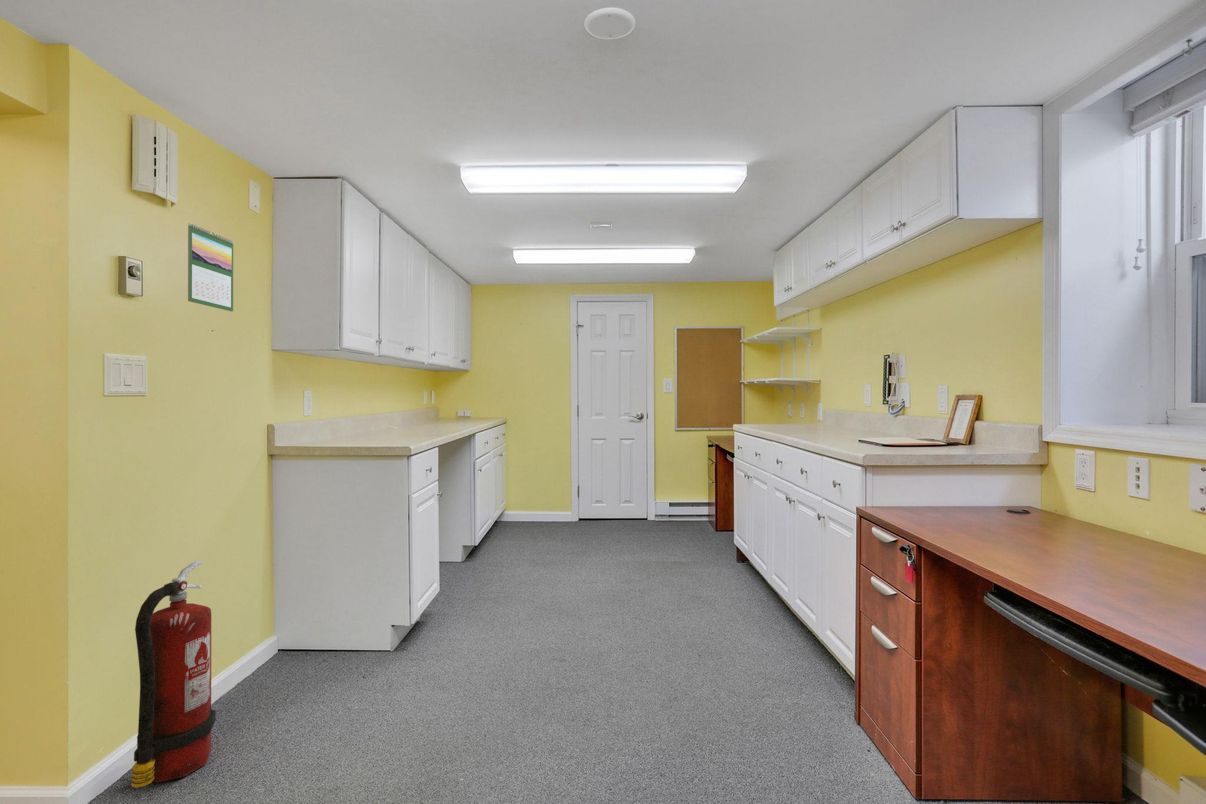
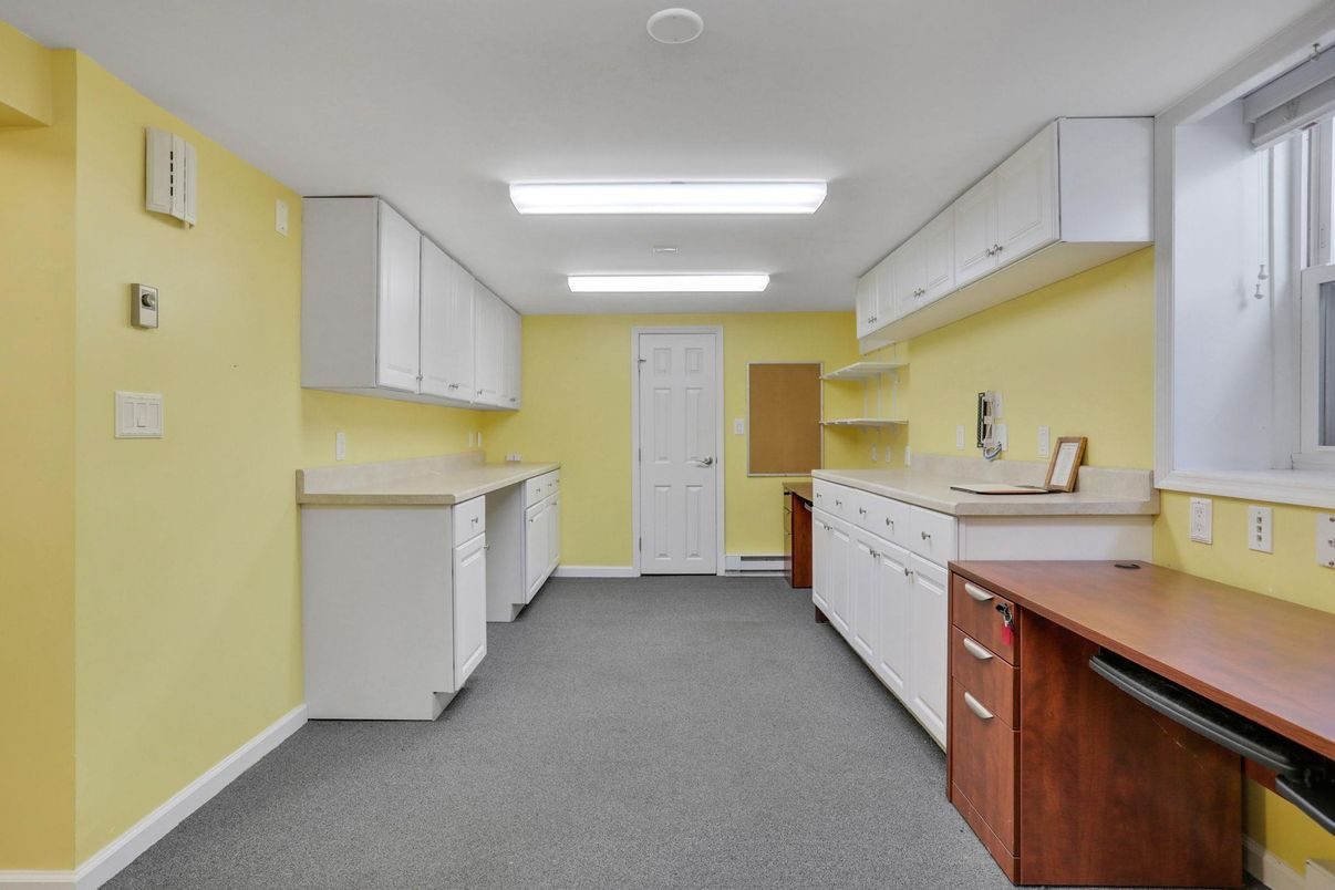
- fire extinguisher (170, 671)
- calendar (211, 268)
